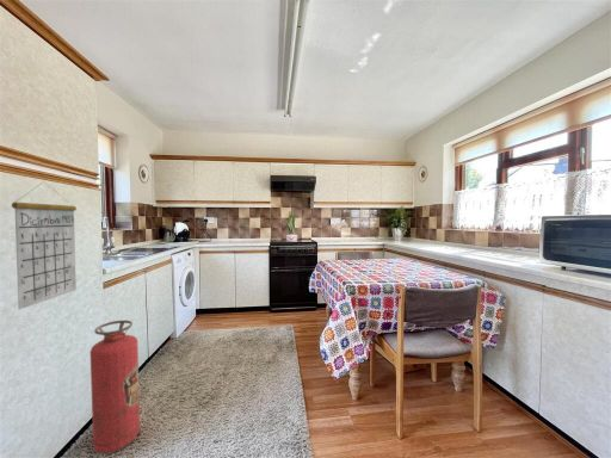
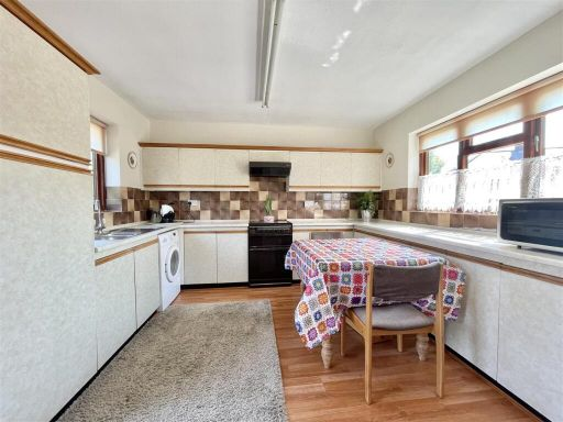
- fire extinguisher (116, 383)
- calendar (48, 240)
